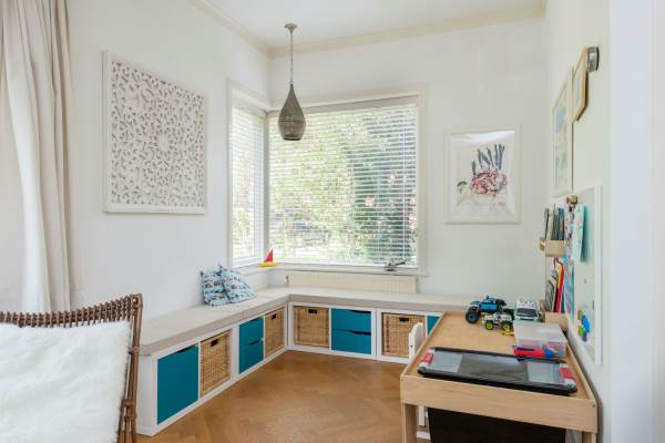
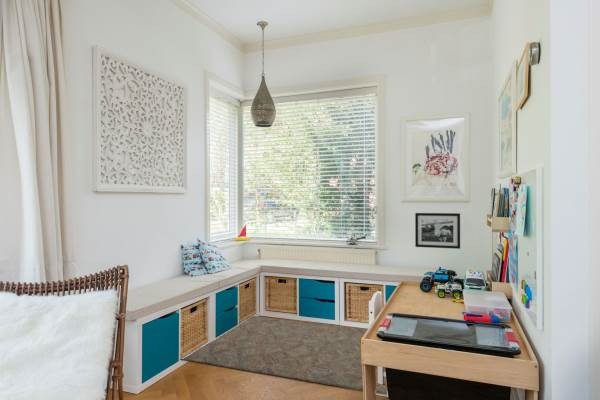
+ rug (306, 345)
+ picture frame (437, 230)
